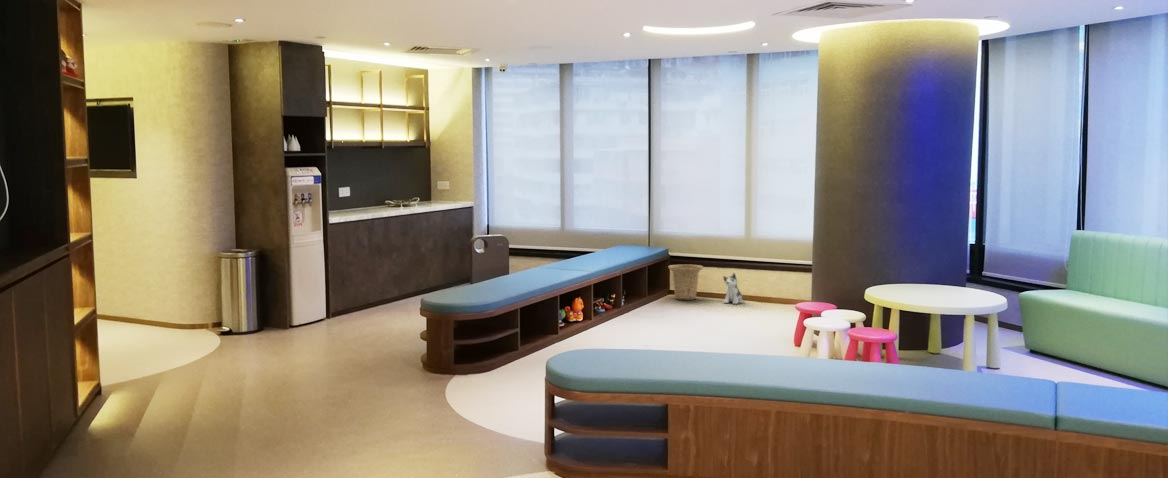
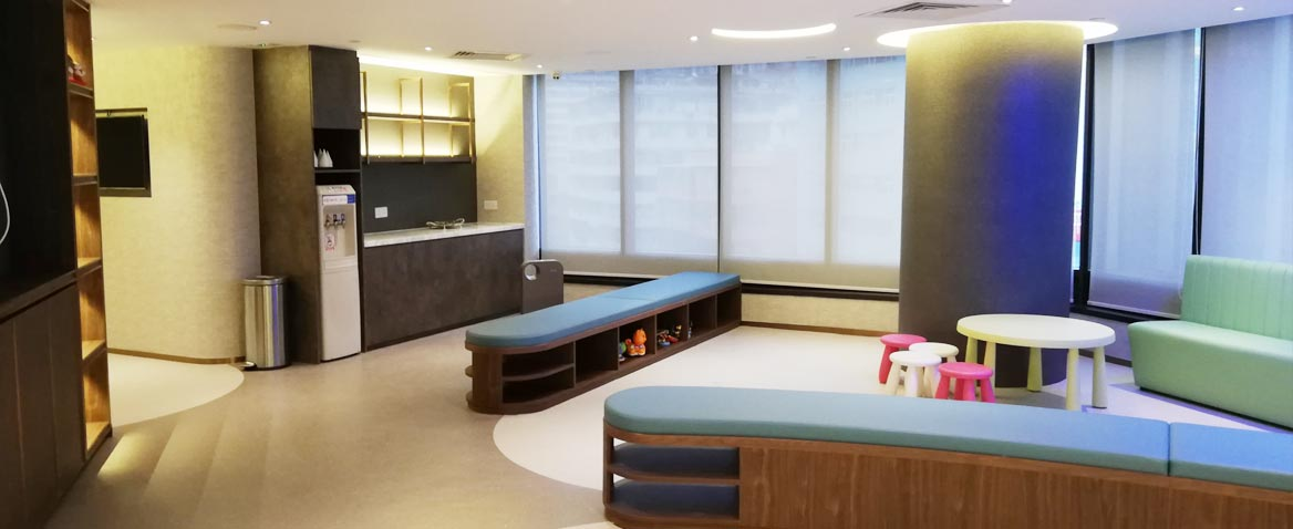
- plush toy (733, 287)
- basket (685, 282)
